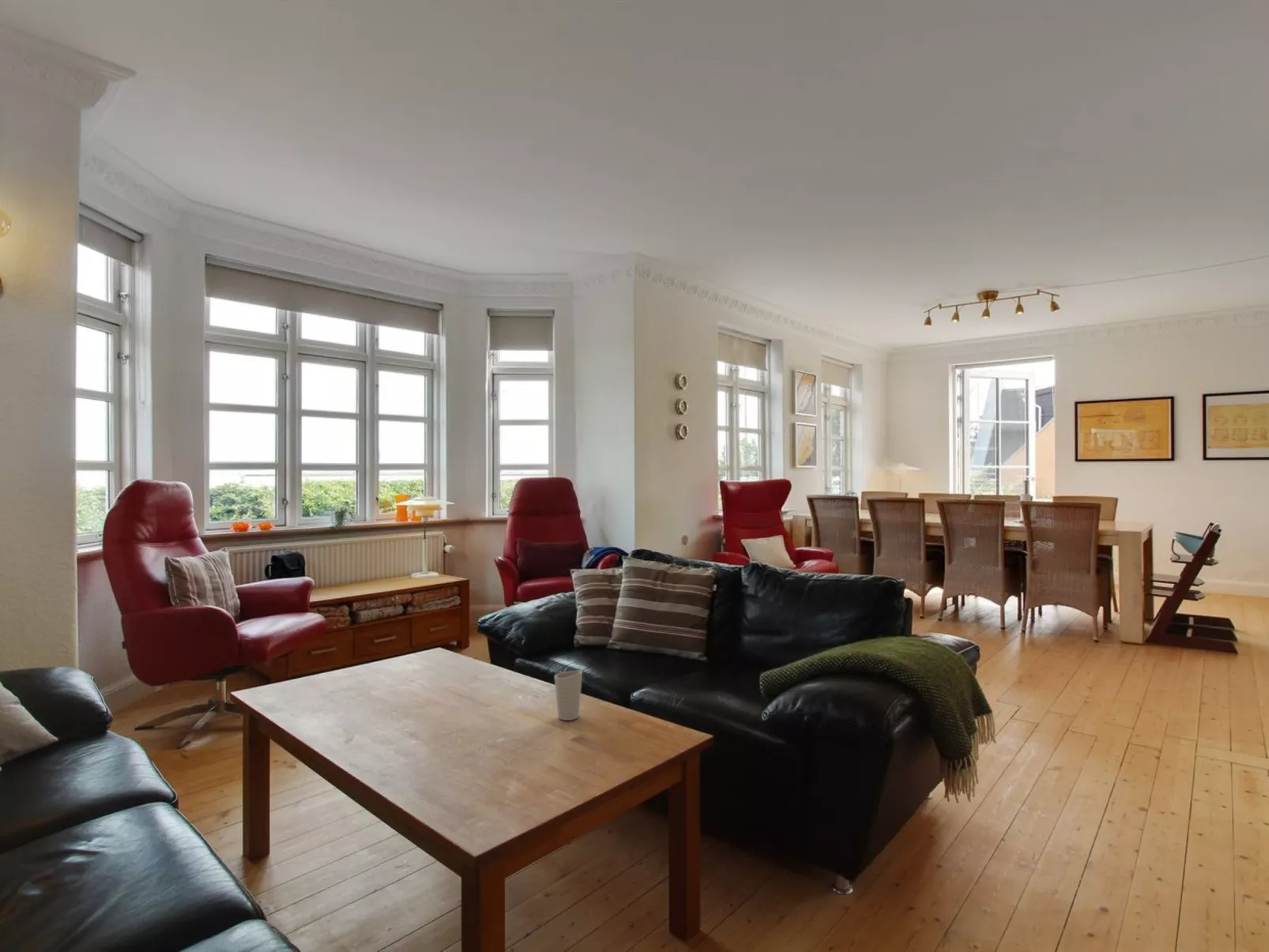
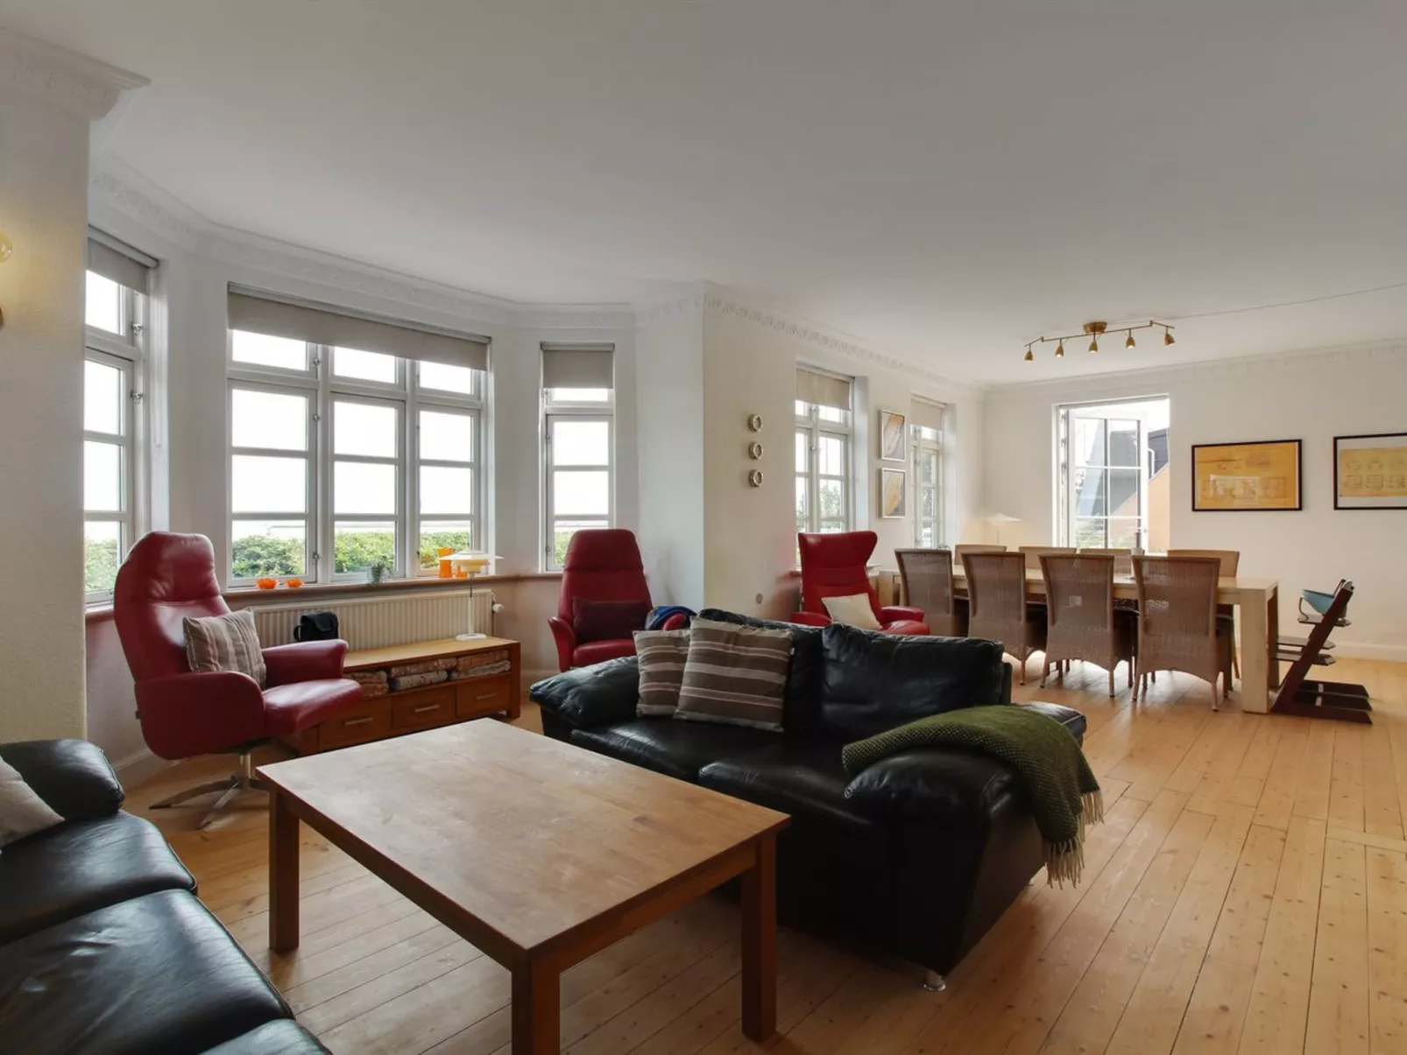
- cup (568, 694)
